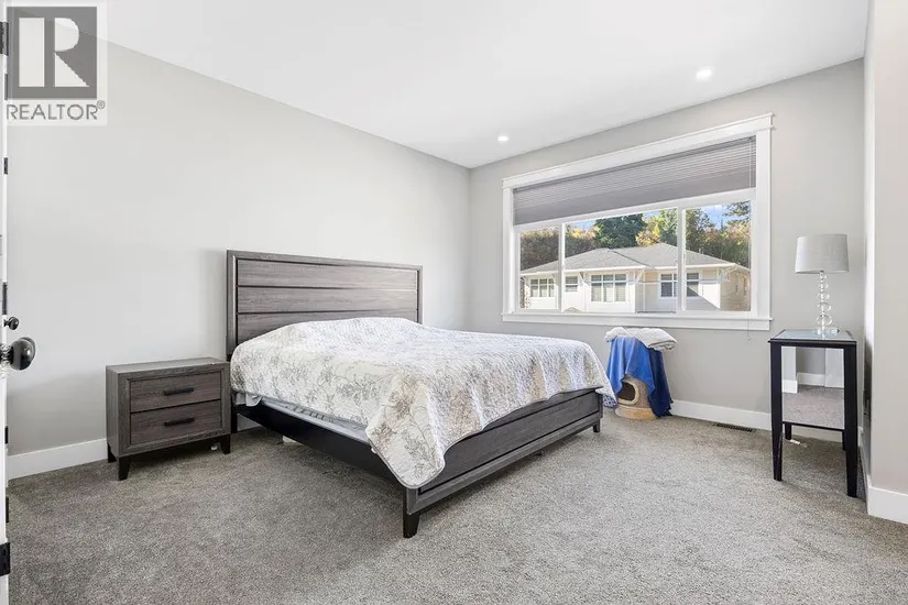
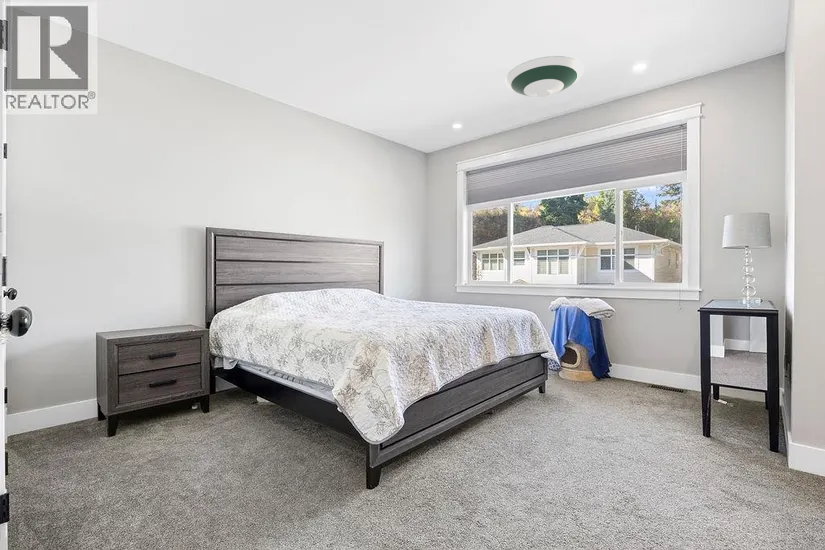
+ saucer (543, 85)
